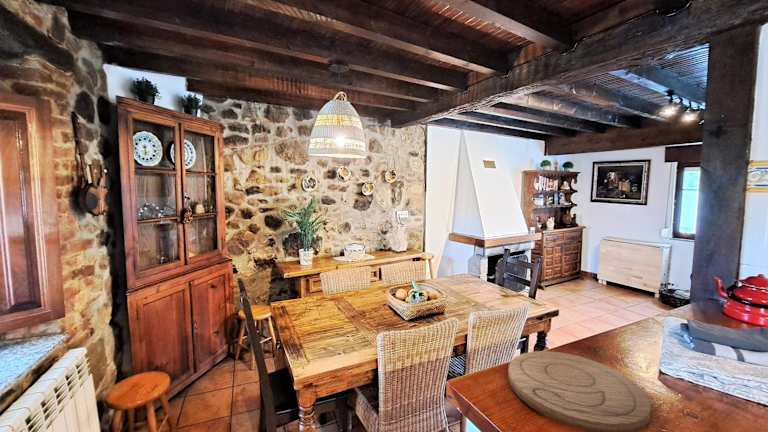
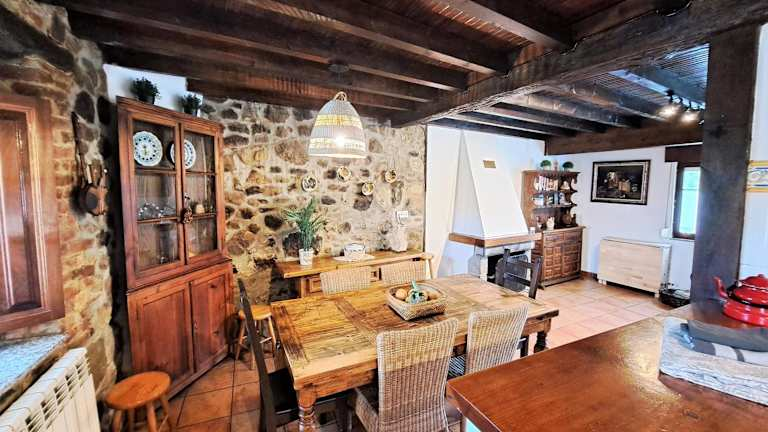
- cutting board (572, 385)
